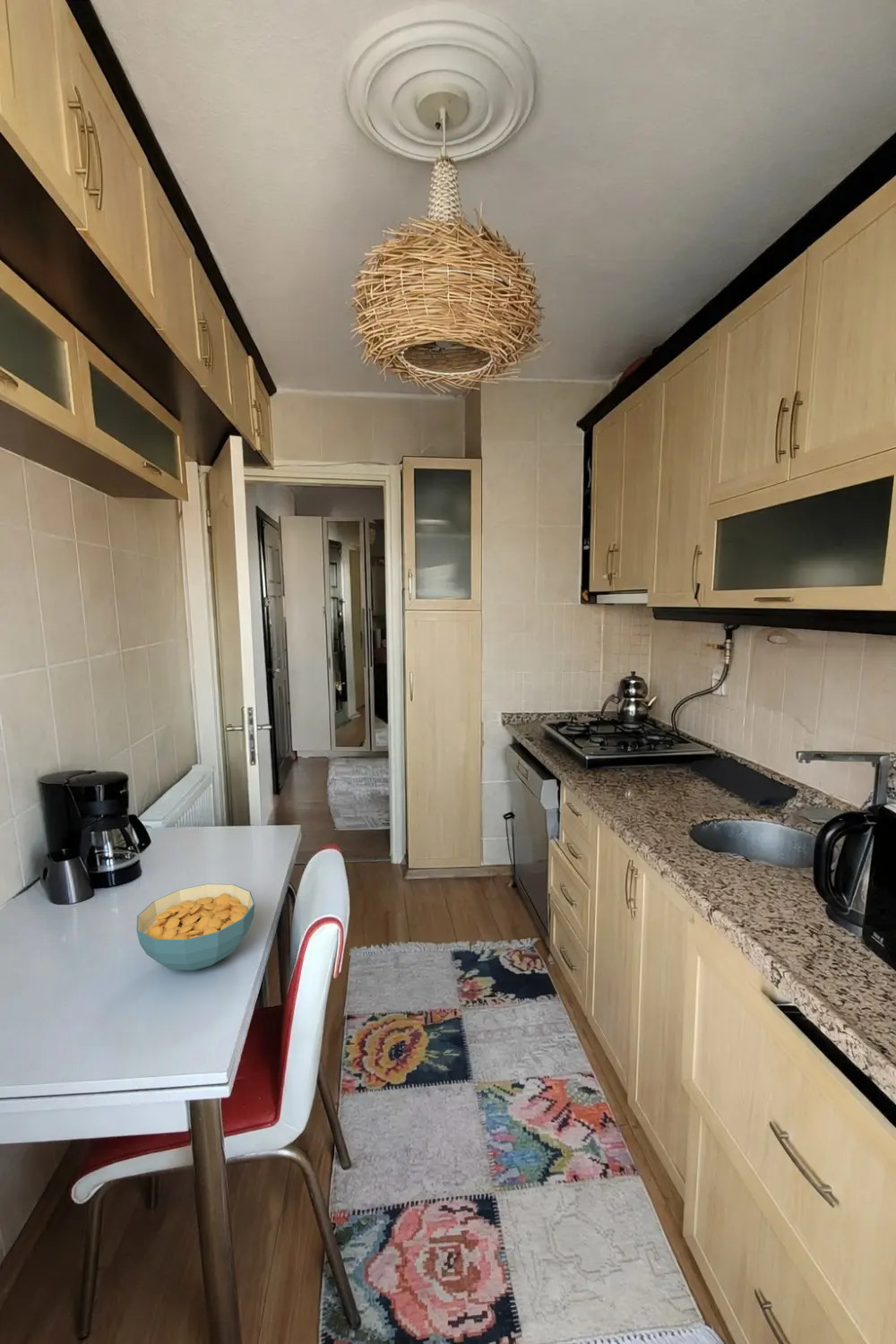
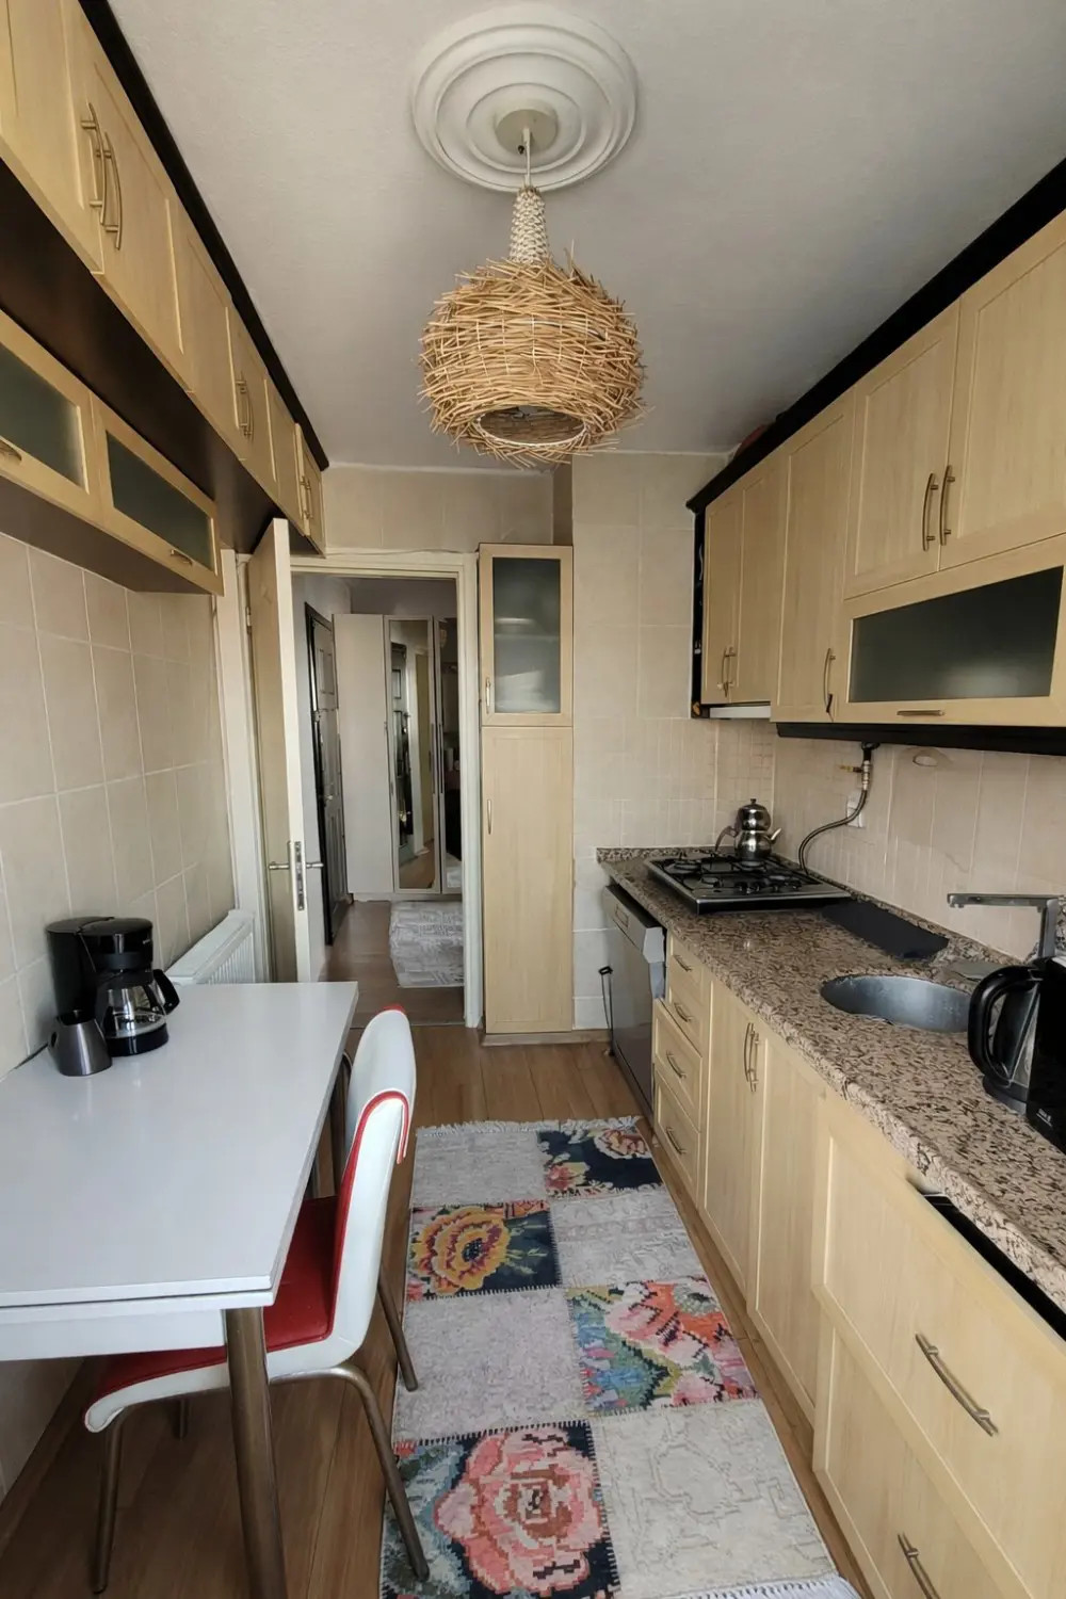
- cereal bowl (198, 935)
